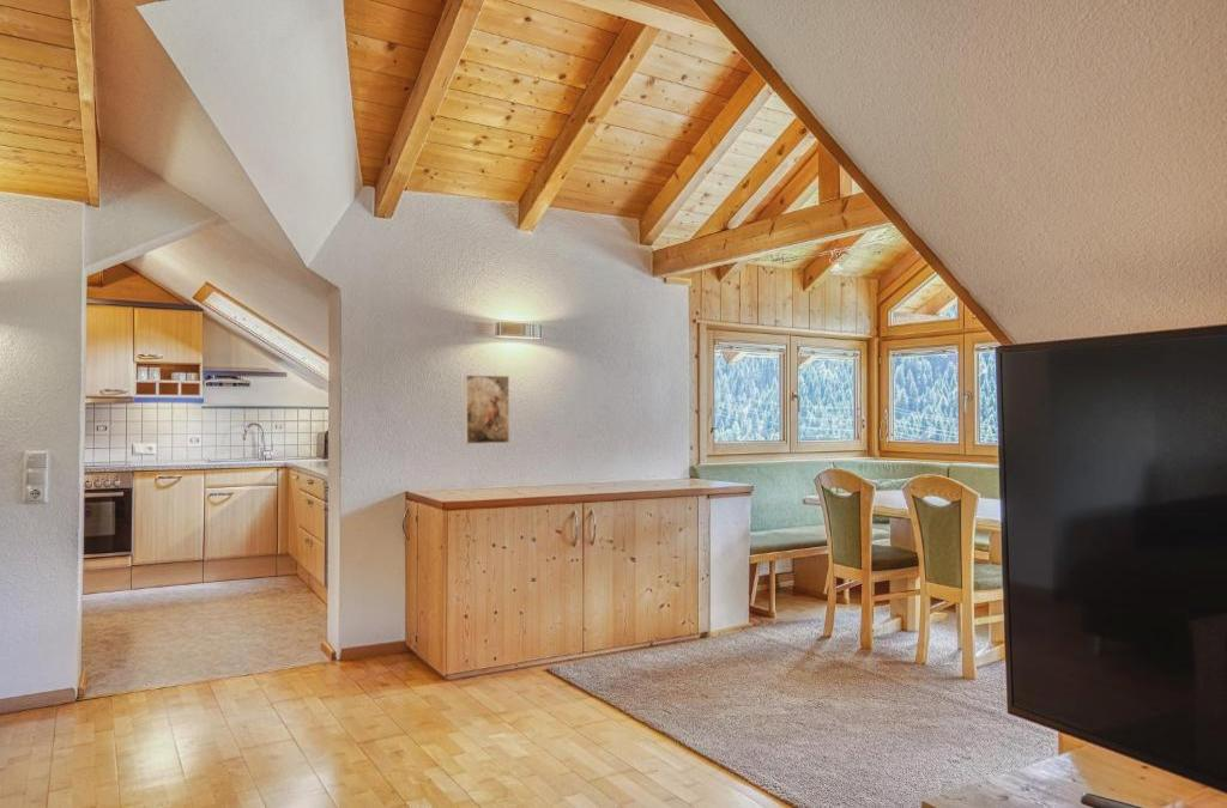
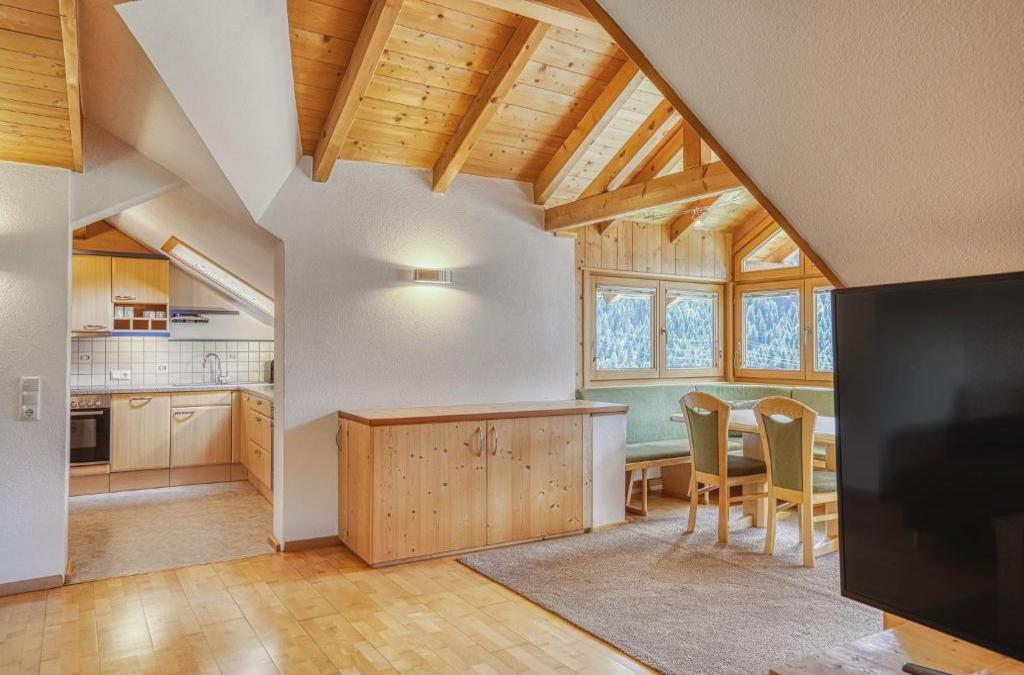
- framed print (486, 409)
